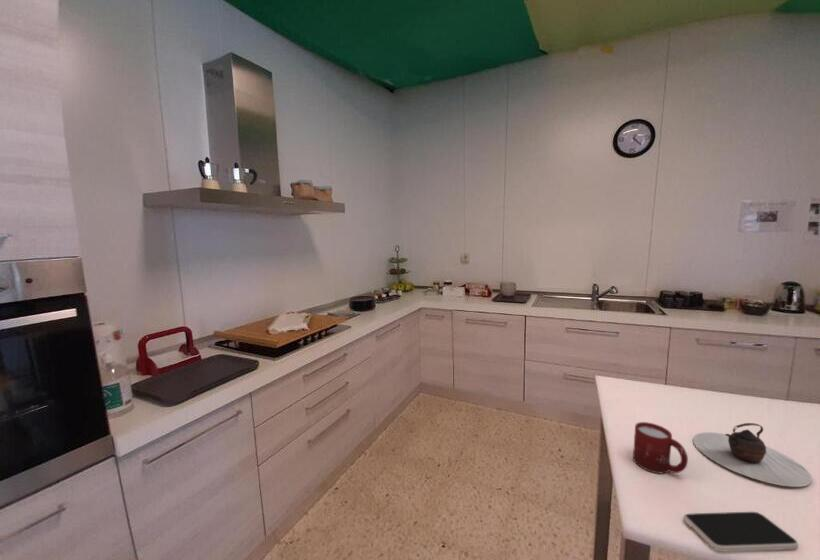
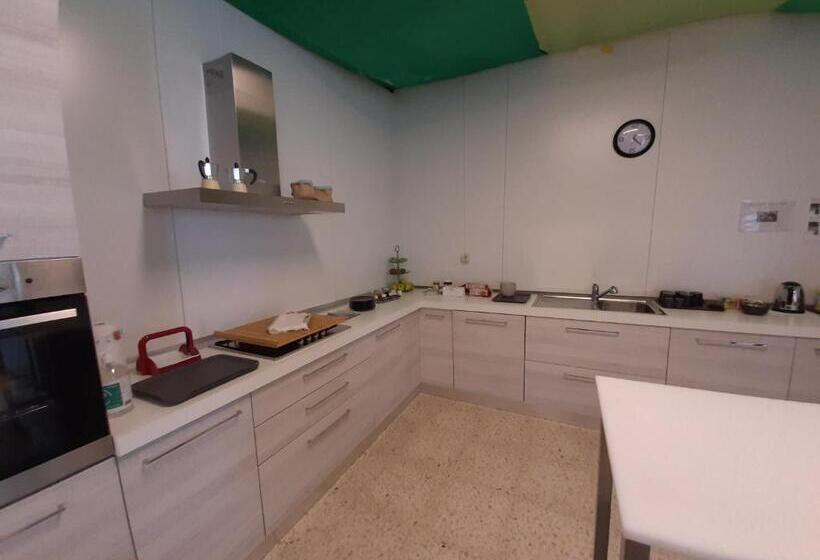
- teapot (748, 439)
- cup (659, 450)
- smartphone (737, 530)
